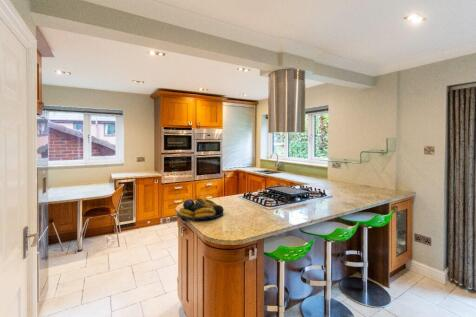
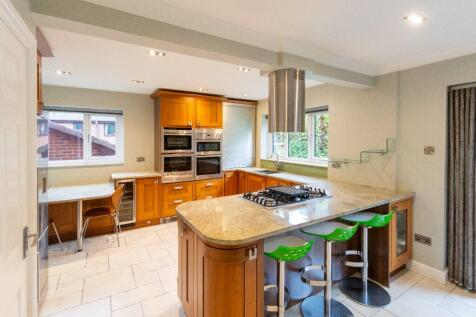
- fruit bowl (200, 206)
